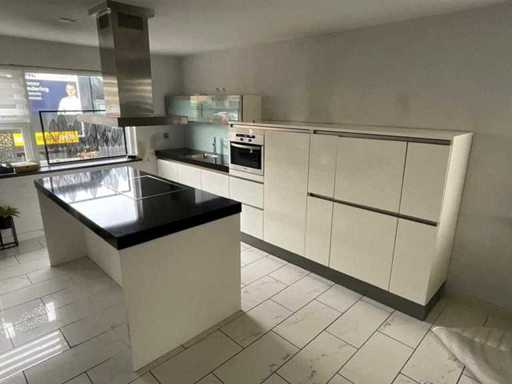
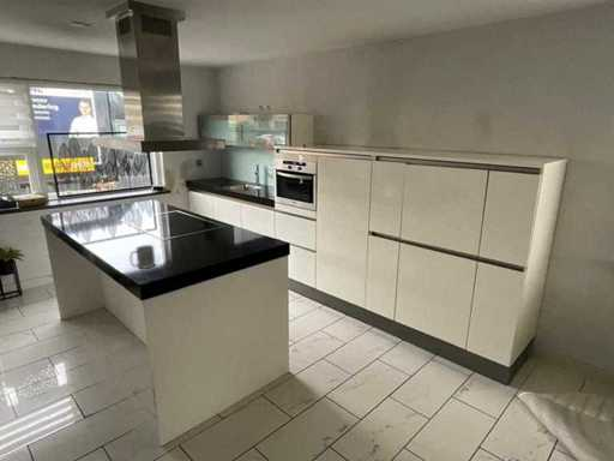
+ mug (142, 257)
